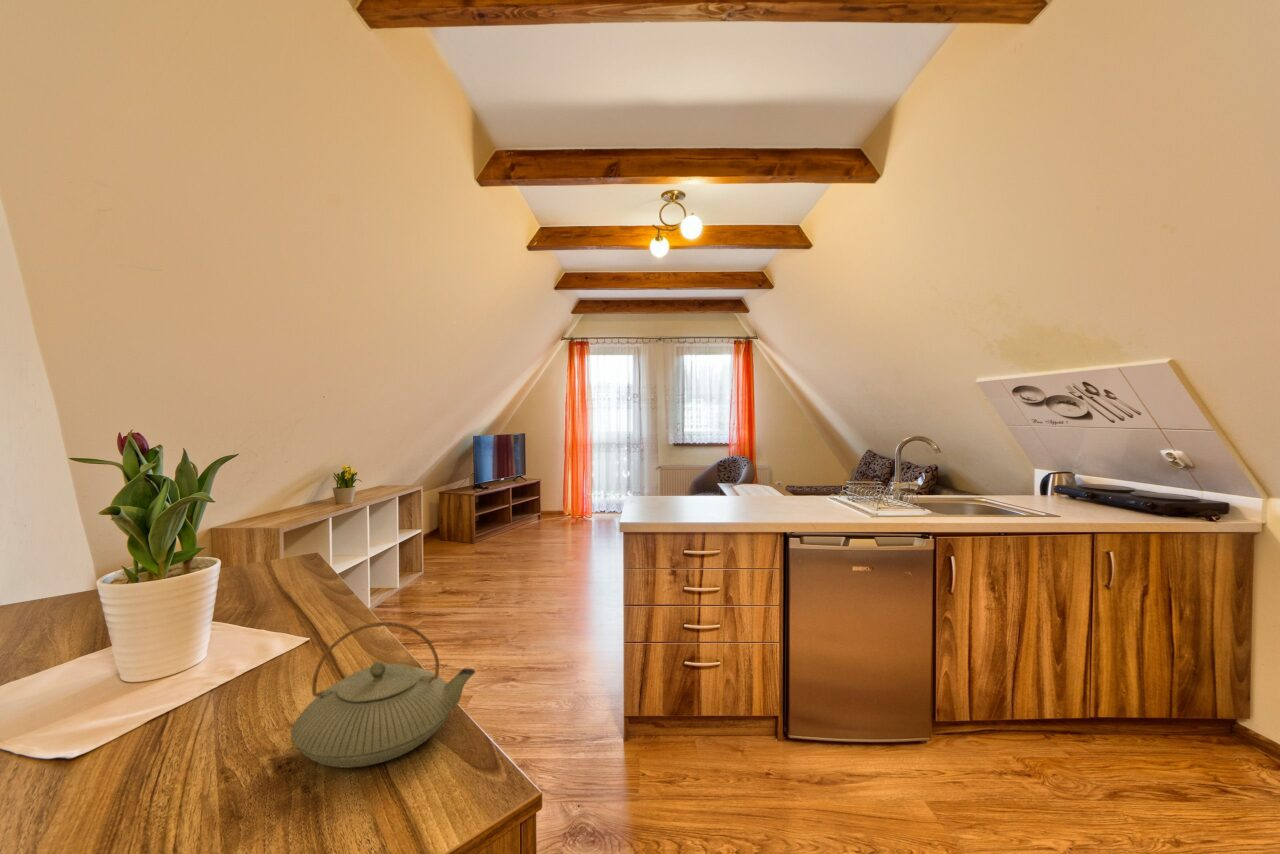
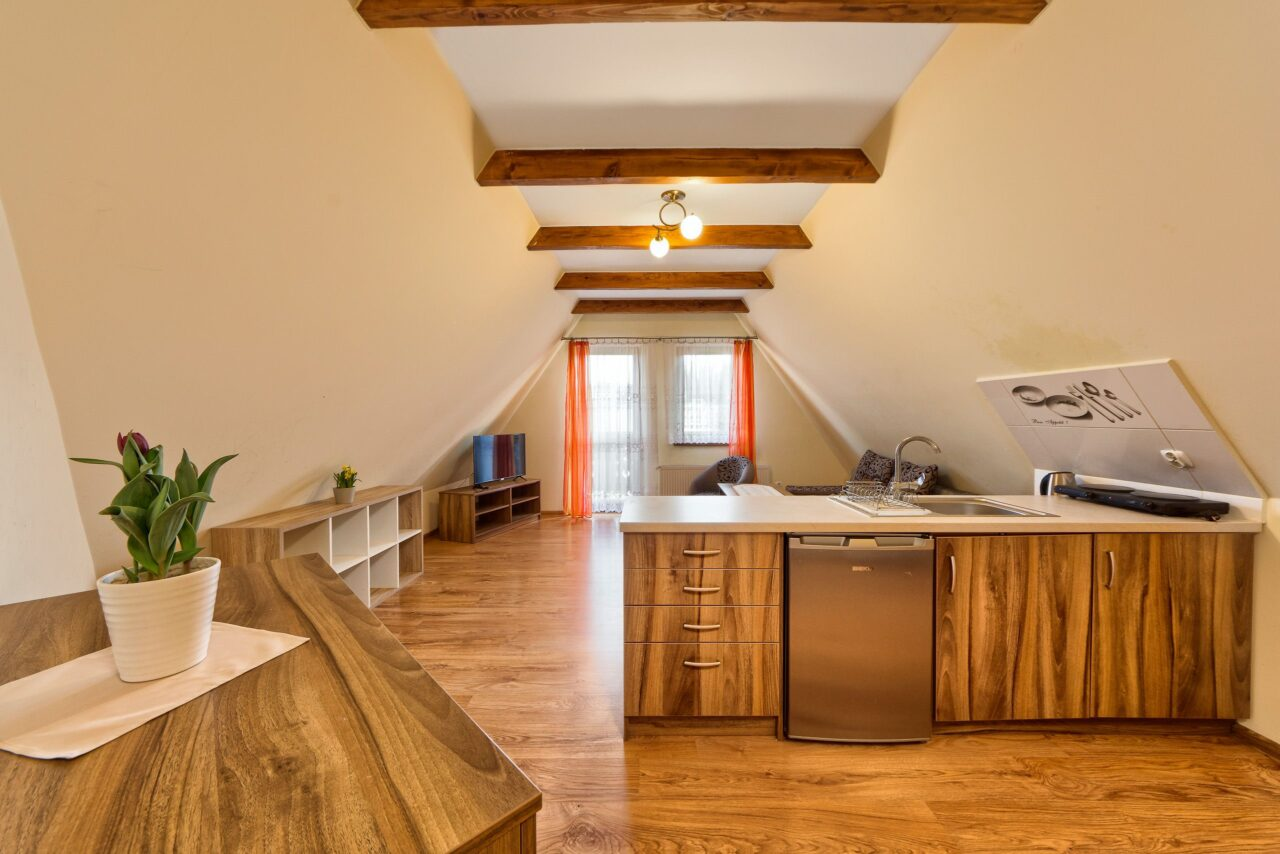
- teapot (388, 677)
